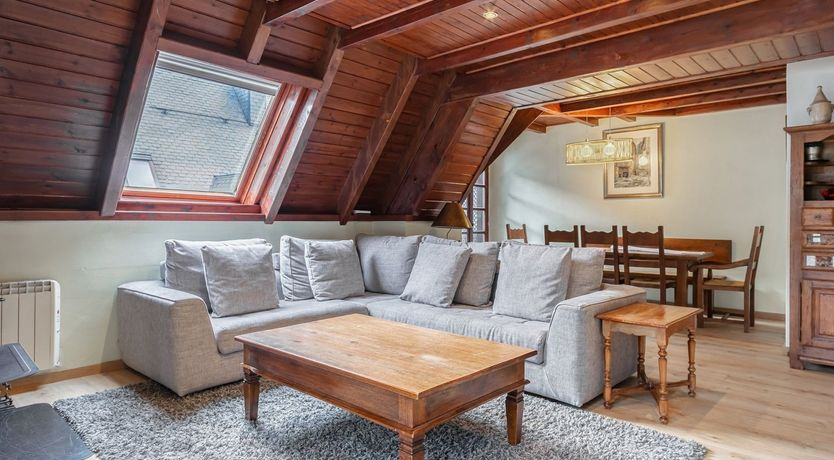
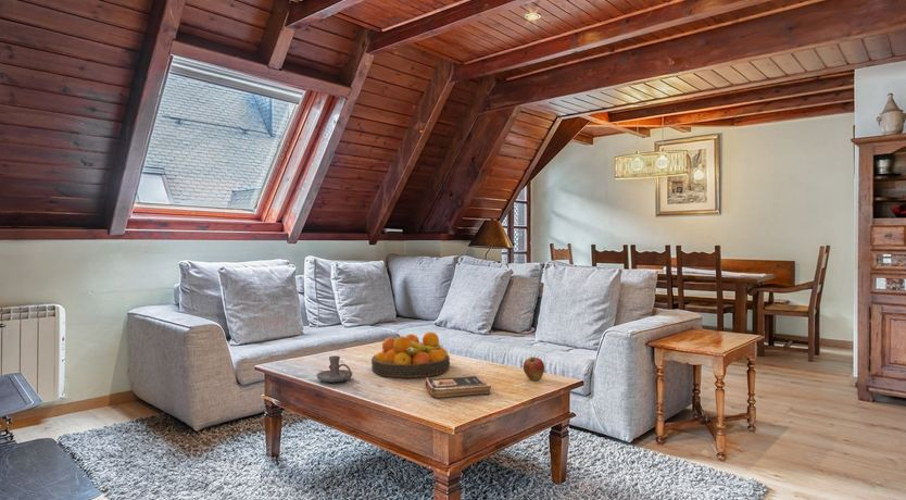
+ candle holder (337, 368)
+ apple (533, 367)
+ book (457, 385)
+ fruit bowl (411, 351)
